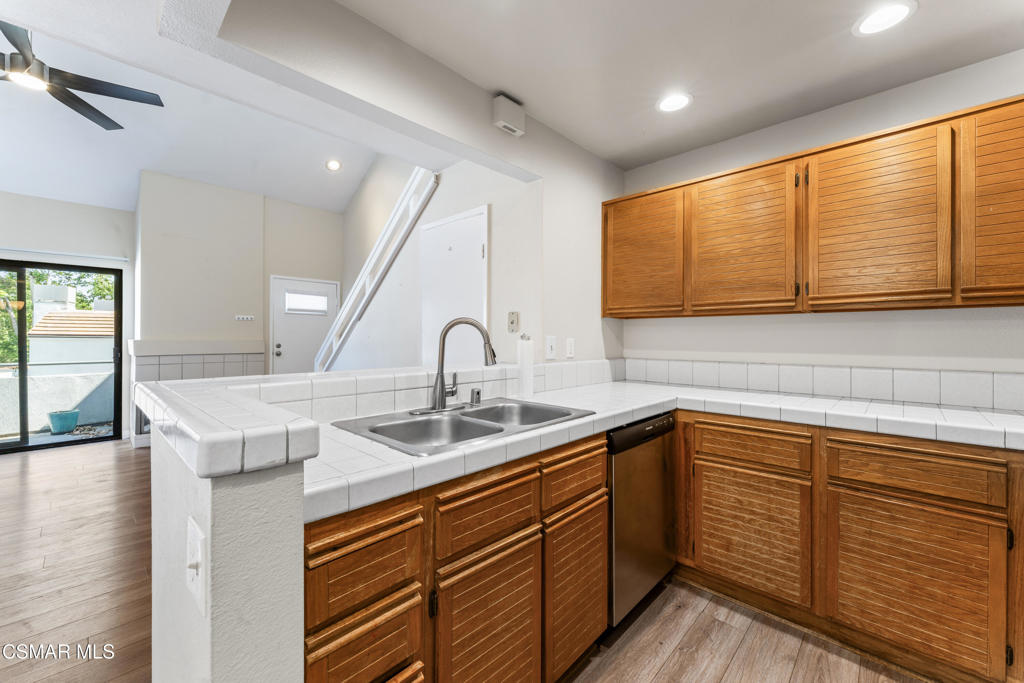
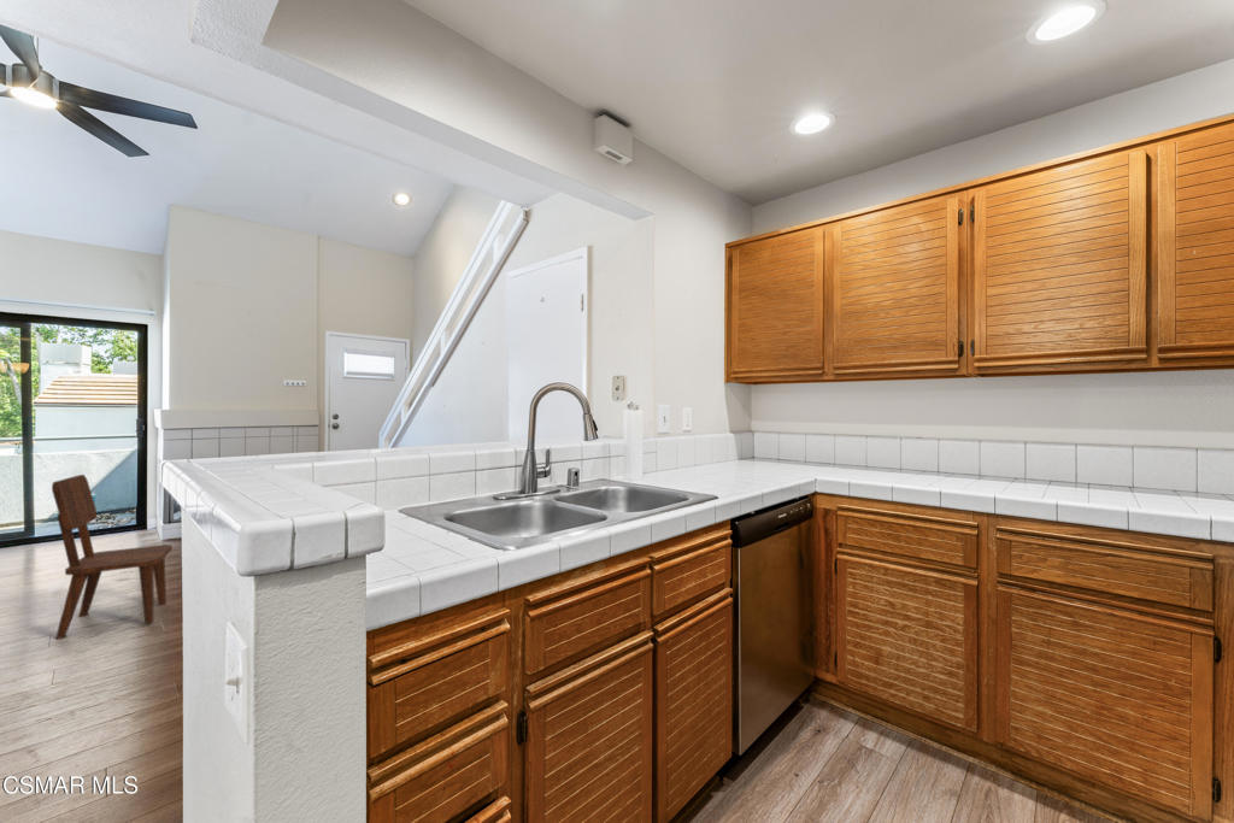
+ dining chair (117, 549)
